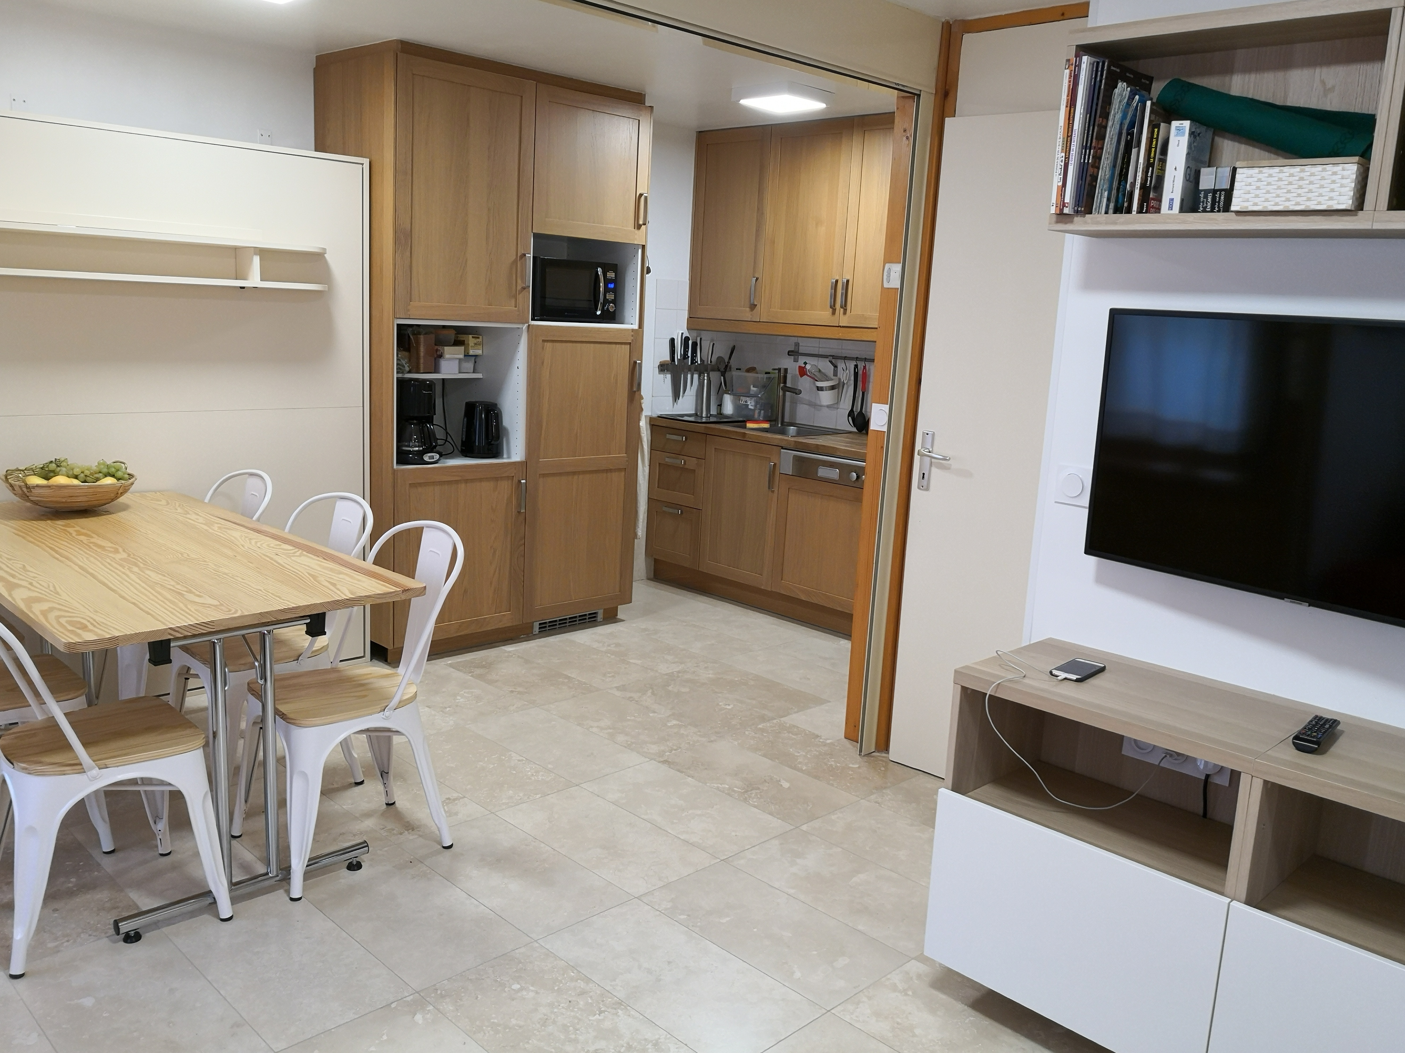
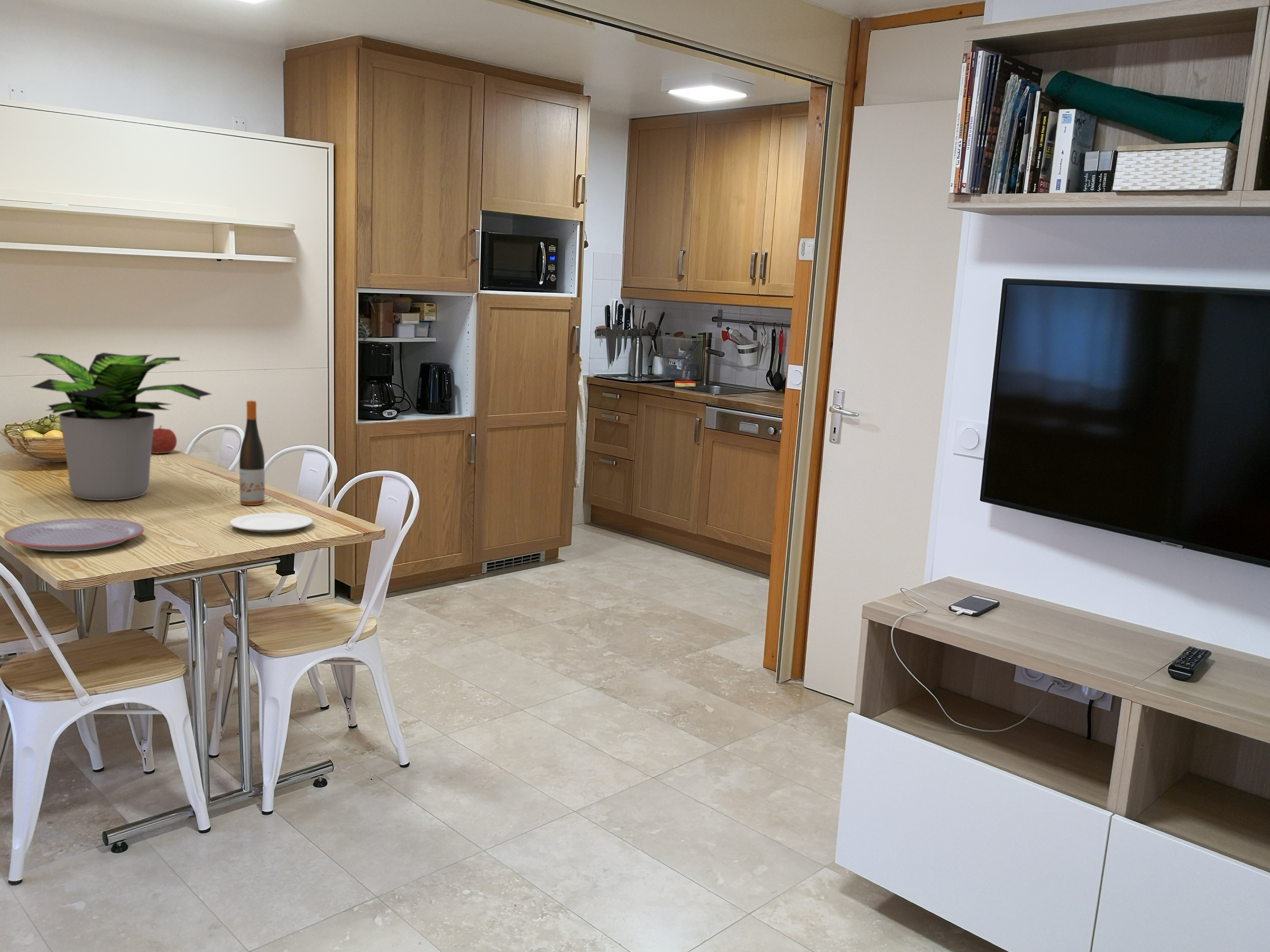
+ potted plant (115, 428)
+ wine bottle (252, 452)
+ plate (272, 523)
+ plate (76, 536)
+ fruit (161, 439)
